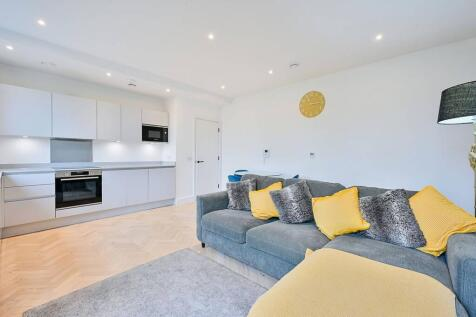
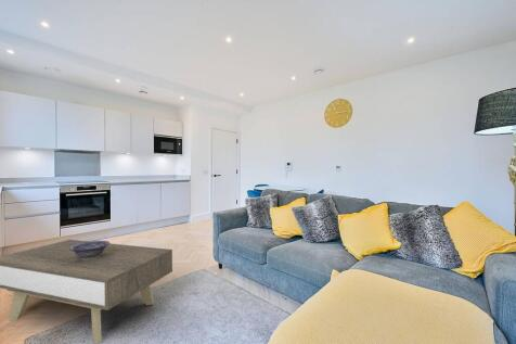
+ decorative bowl (90, 251)
+ coffee table (86, 282)
